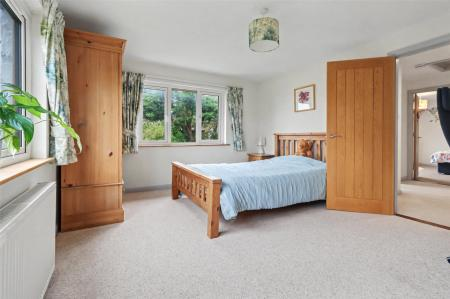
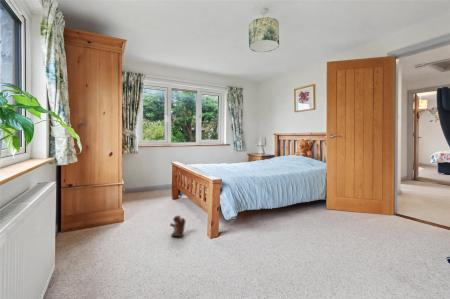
+ plush toy (177, 225)
